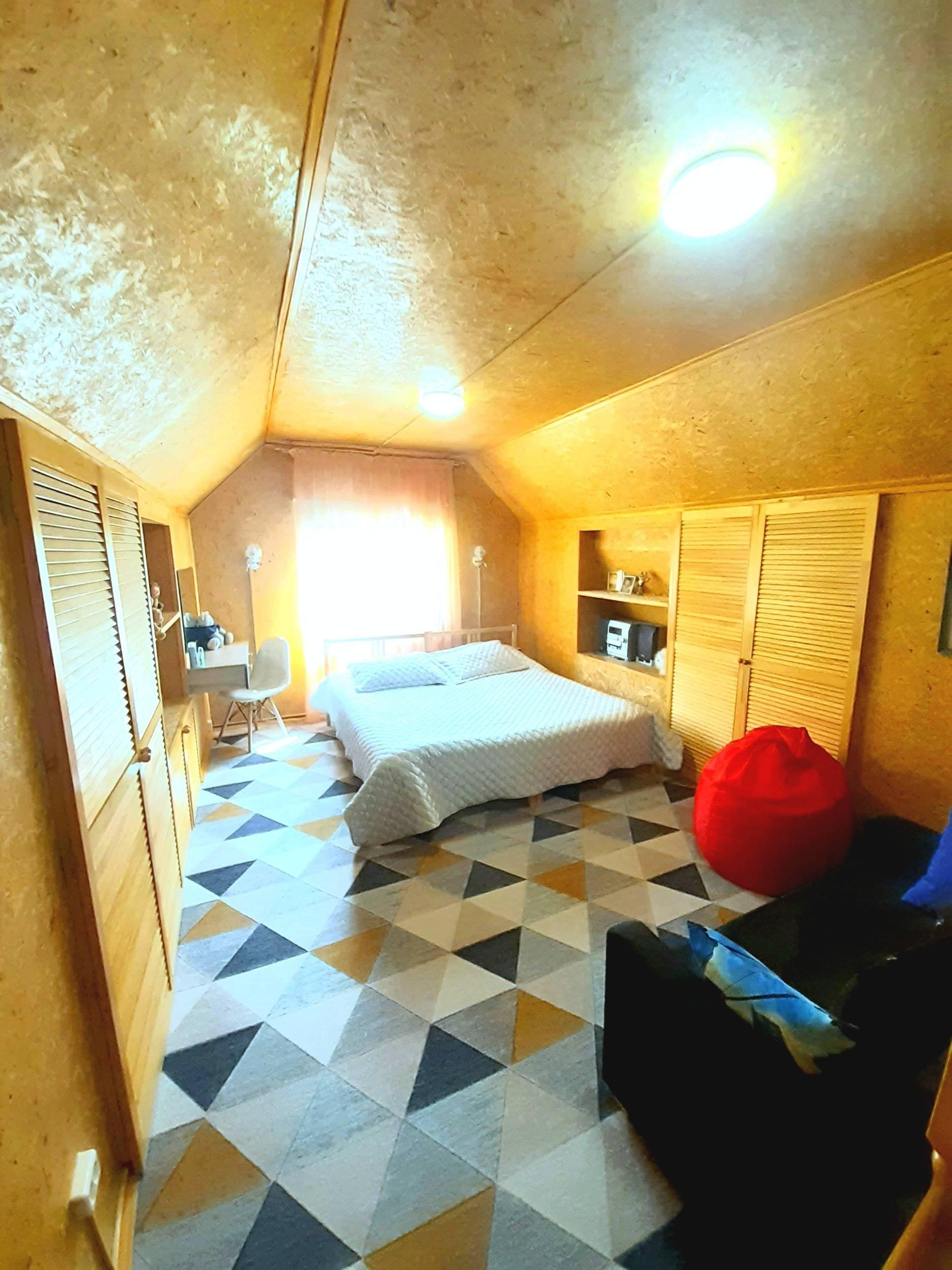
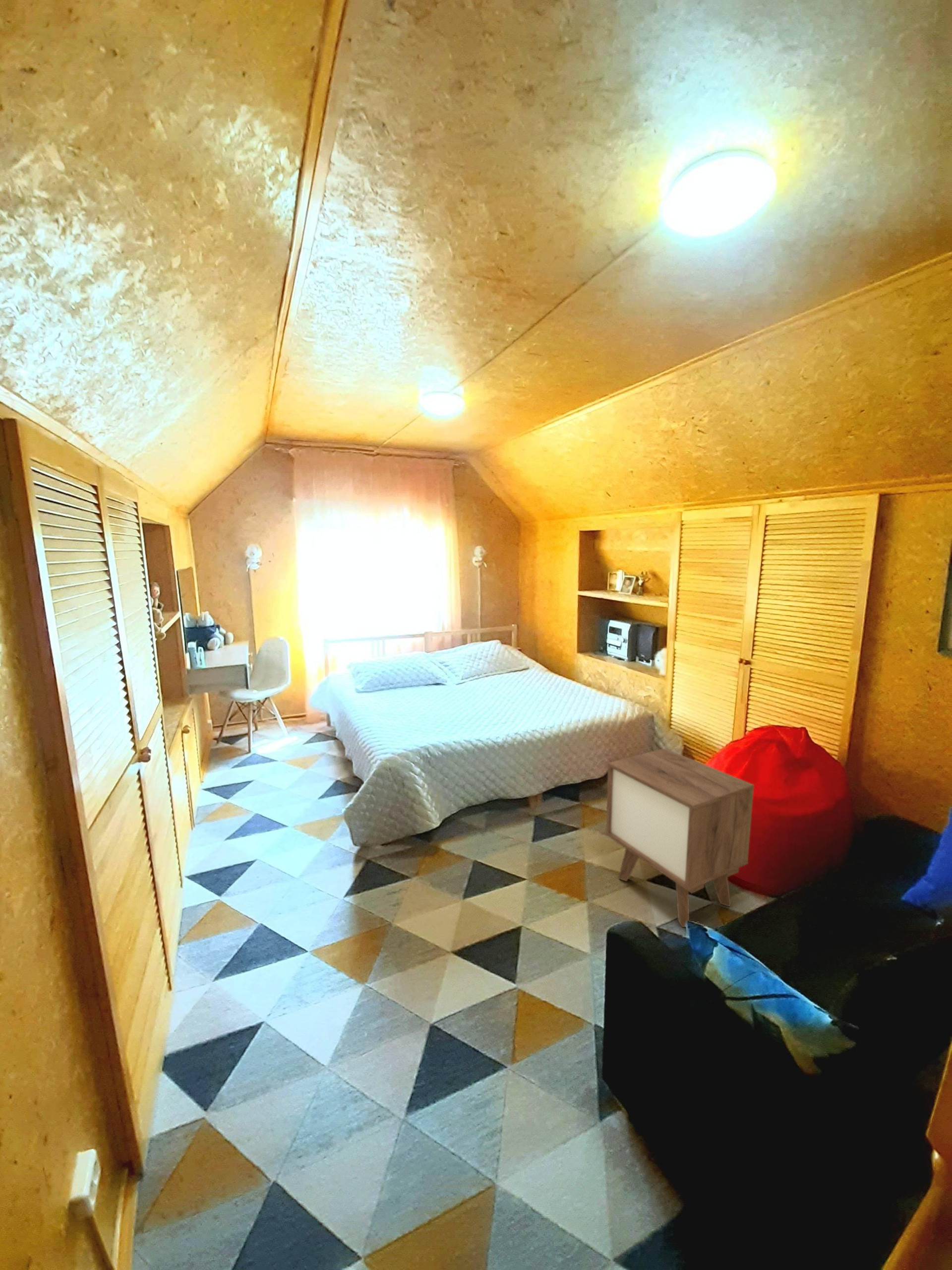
+ nightstand (676, 832)
